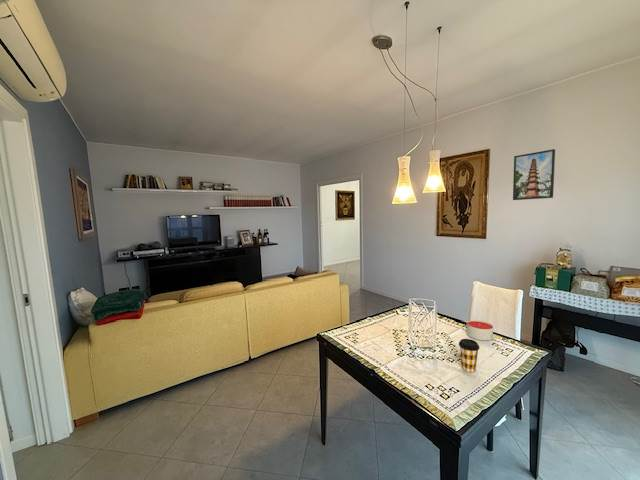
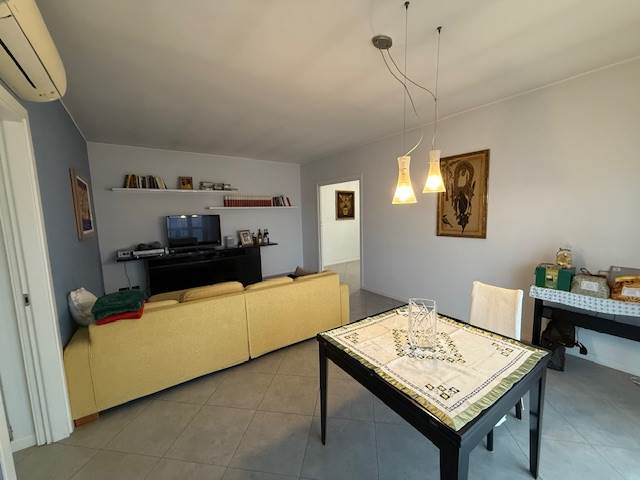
- coffee cup (468, 355)
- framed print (532, 176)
- candle (479, 329)
